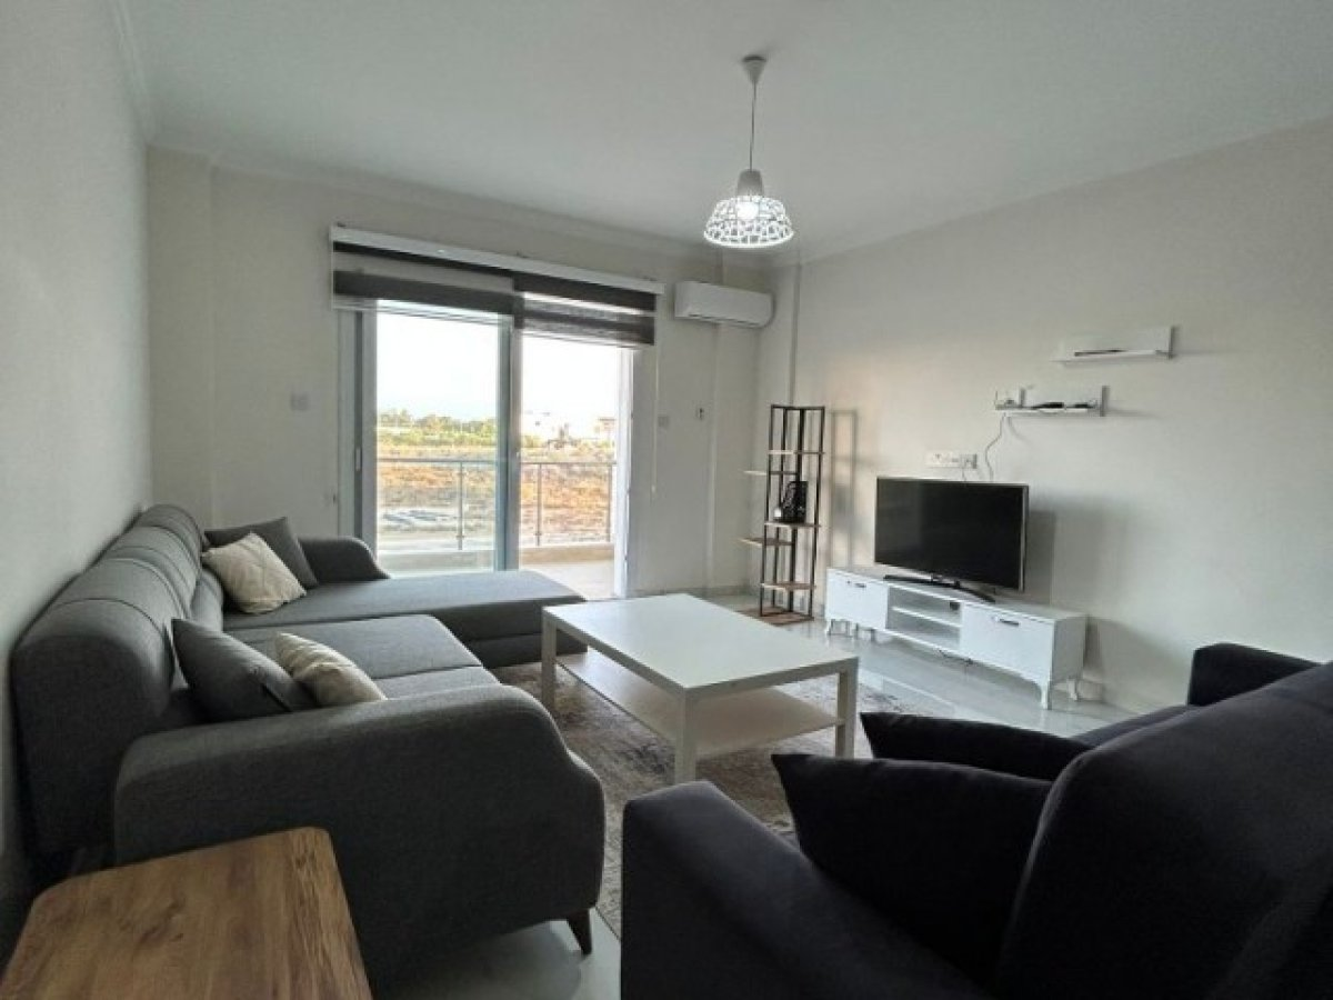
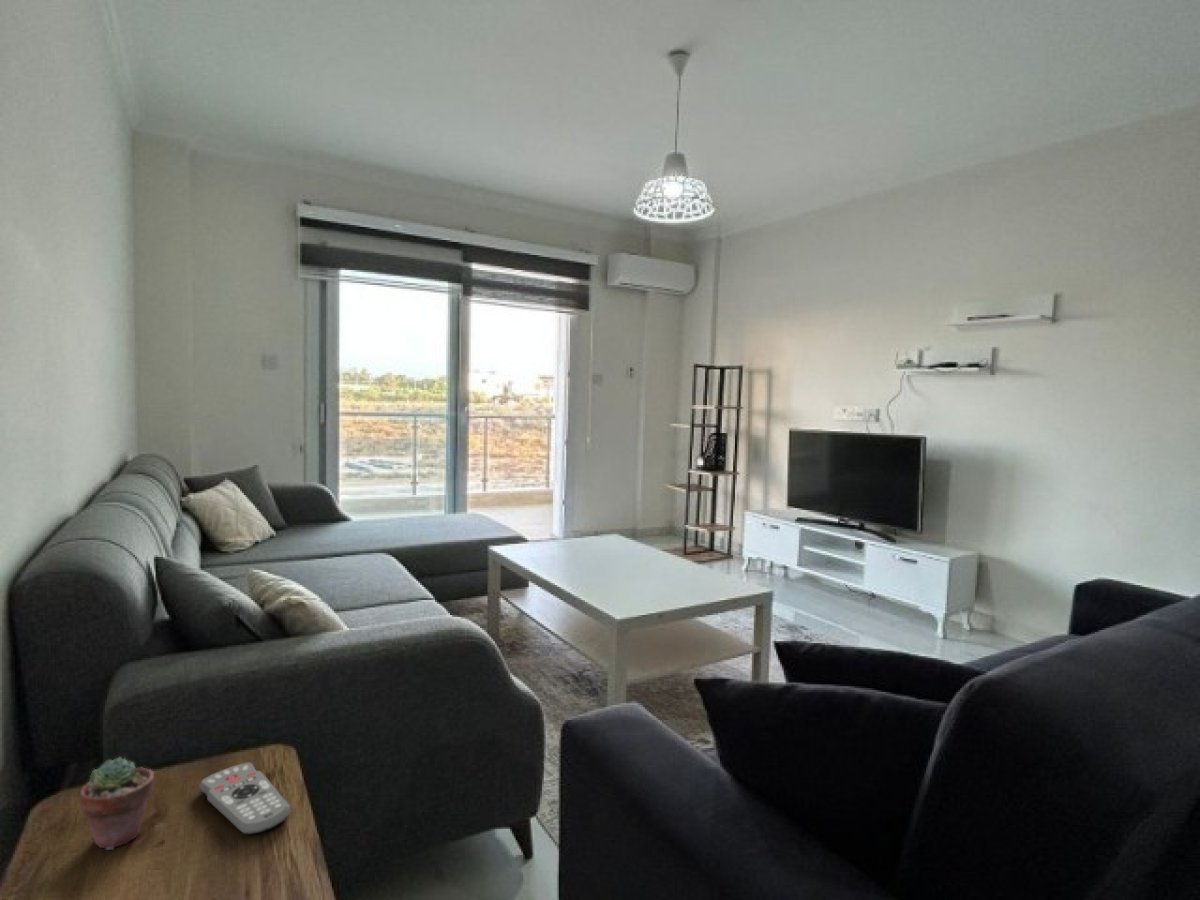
+ remote control (246, 798)
+ potted succulent (117, 797)
